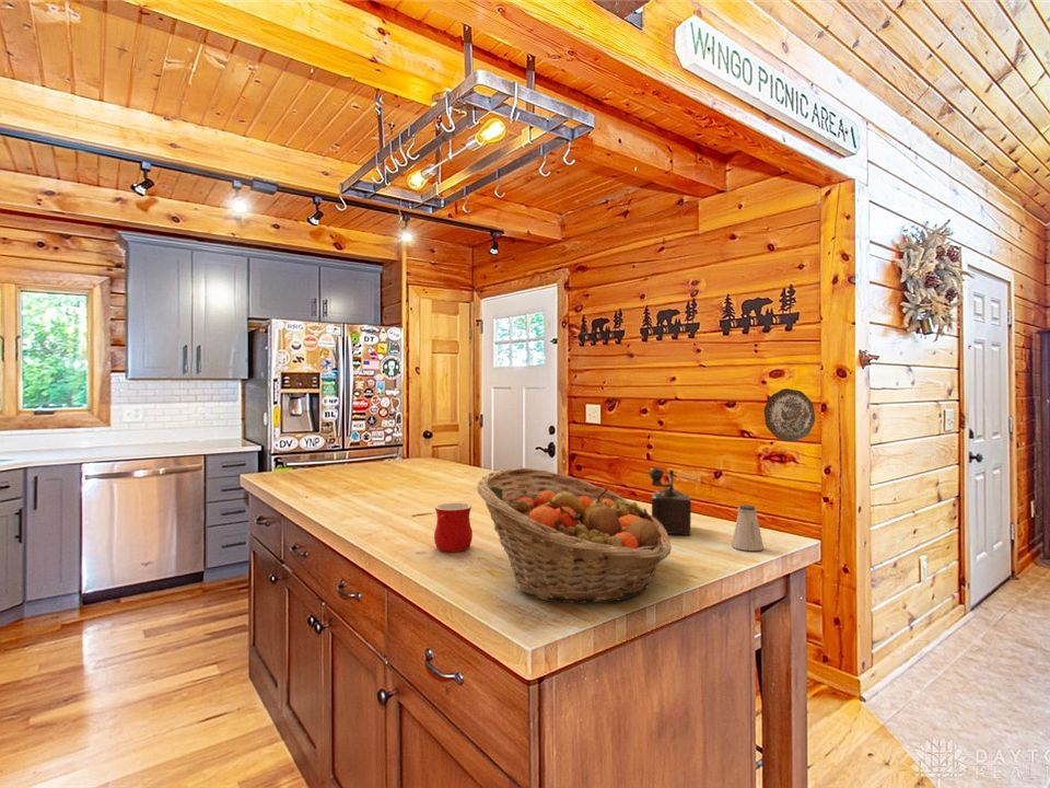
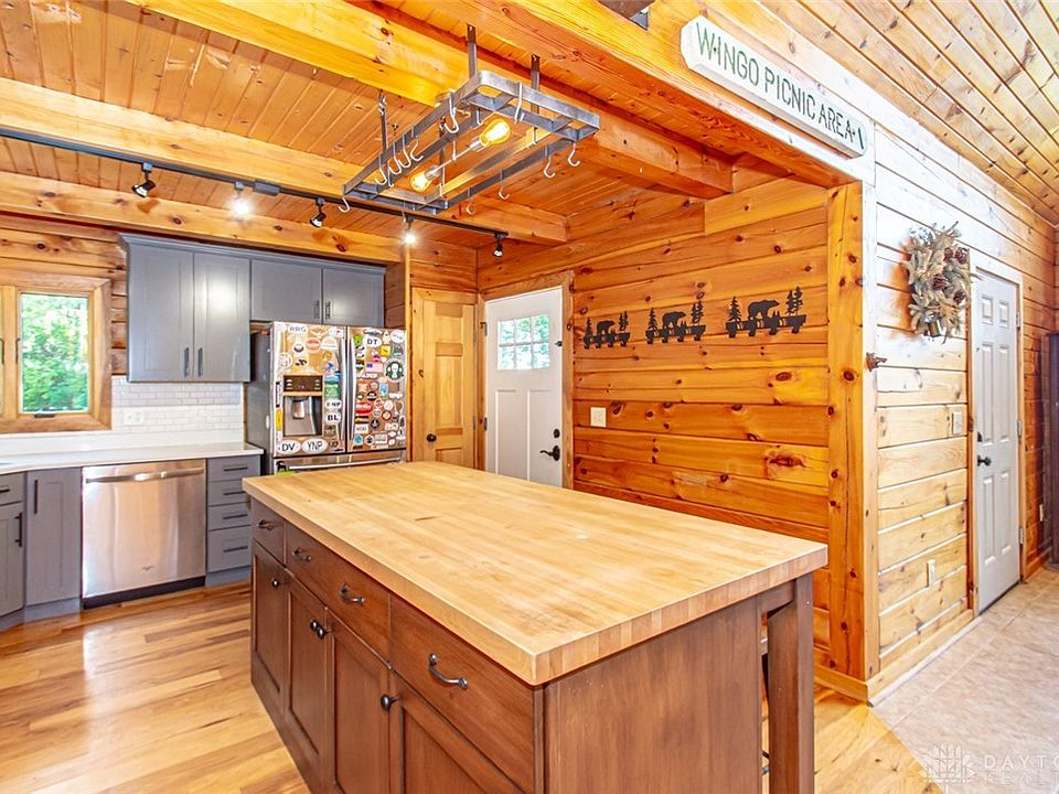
- pepper mill (669, 498)
- saltshaker (747, 526)
- mug (451, 528)
- decorative plate (790, 415)
- fruit basket (574, 524)
